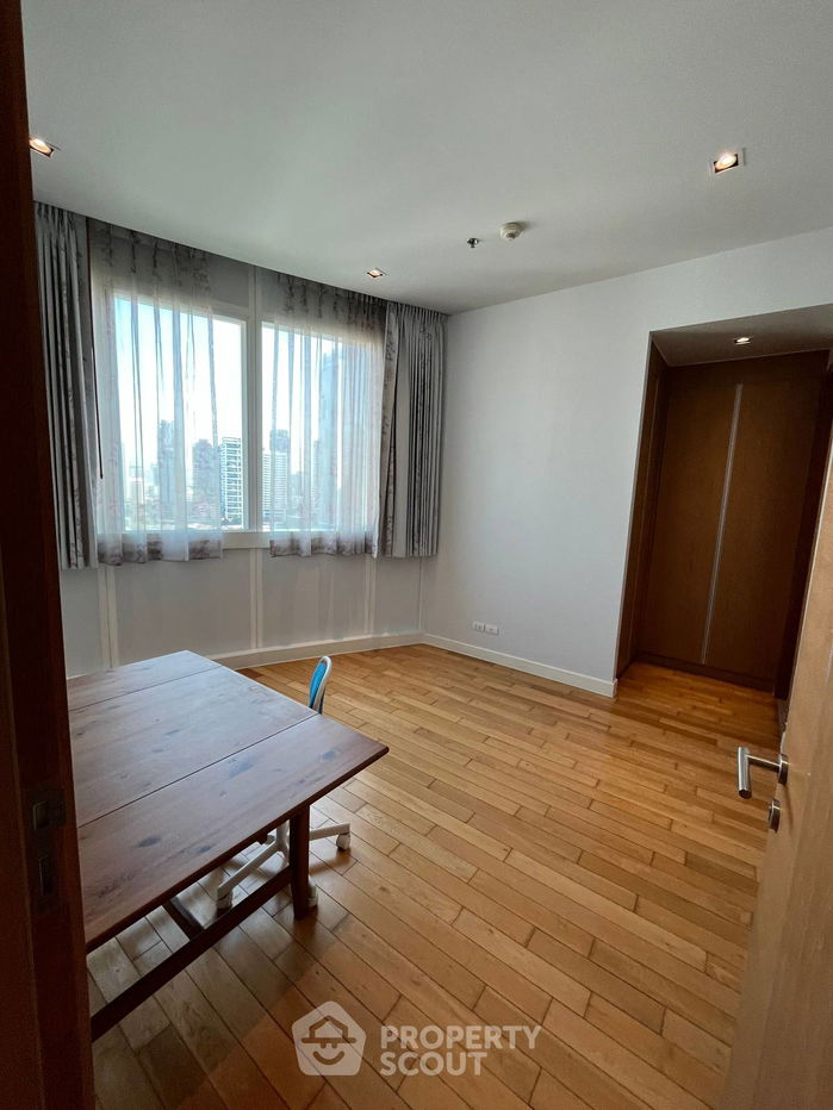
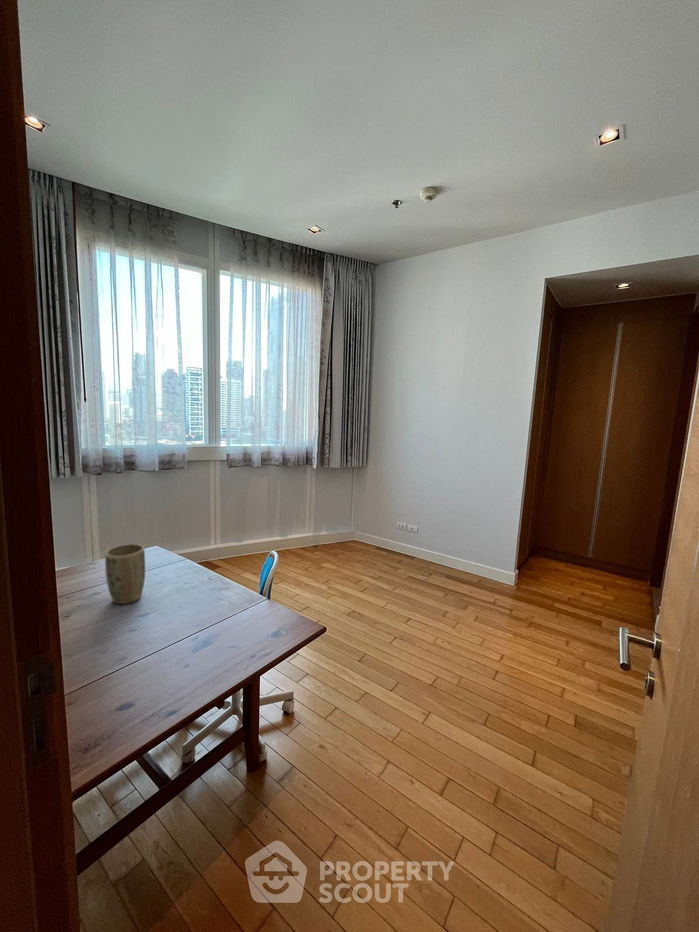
+ plant pot (126, 574)
